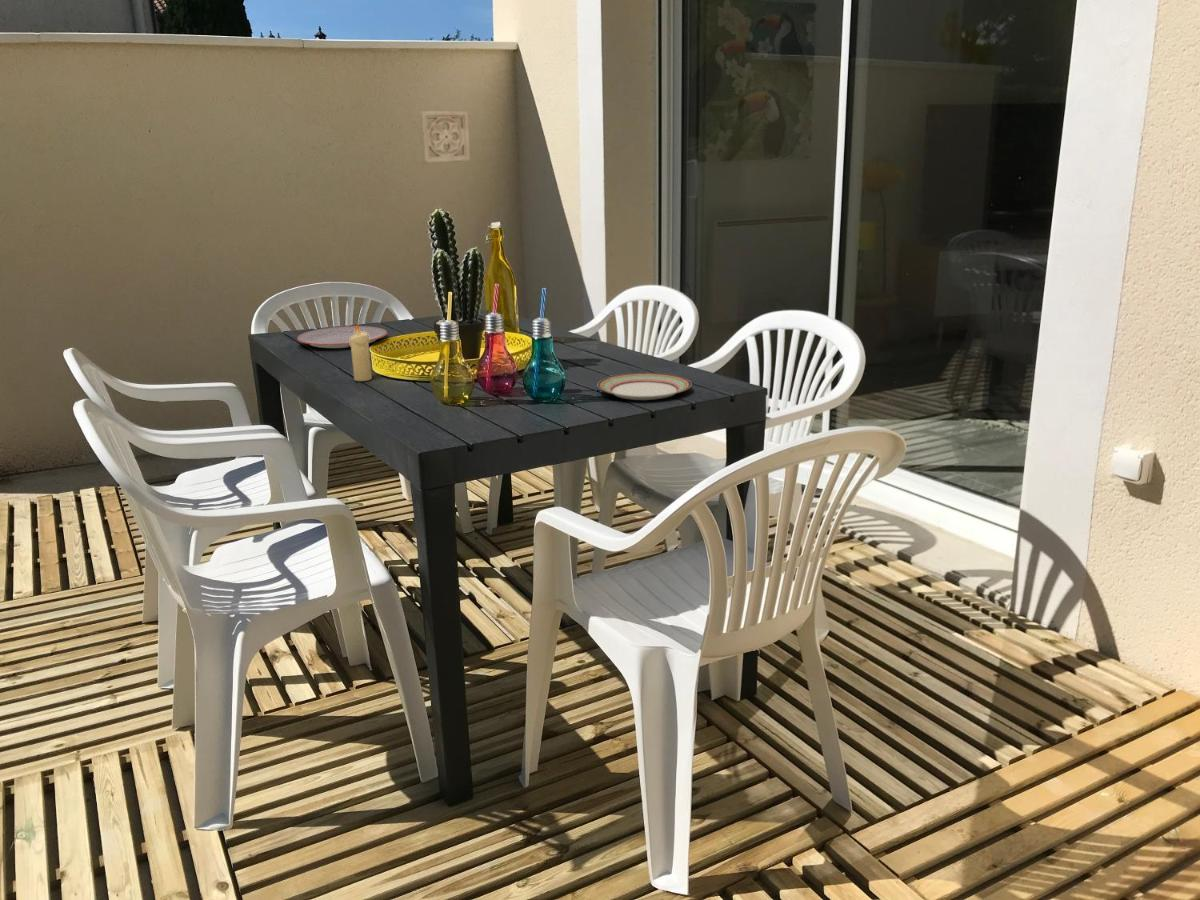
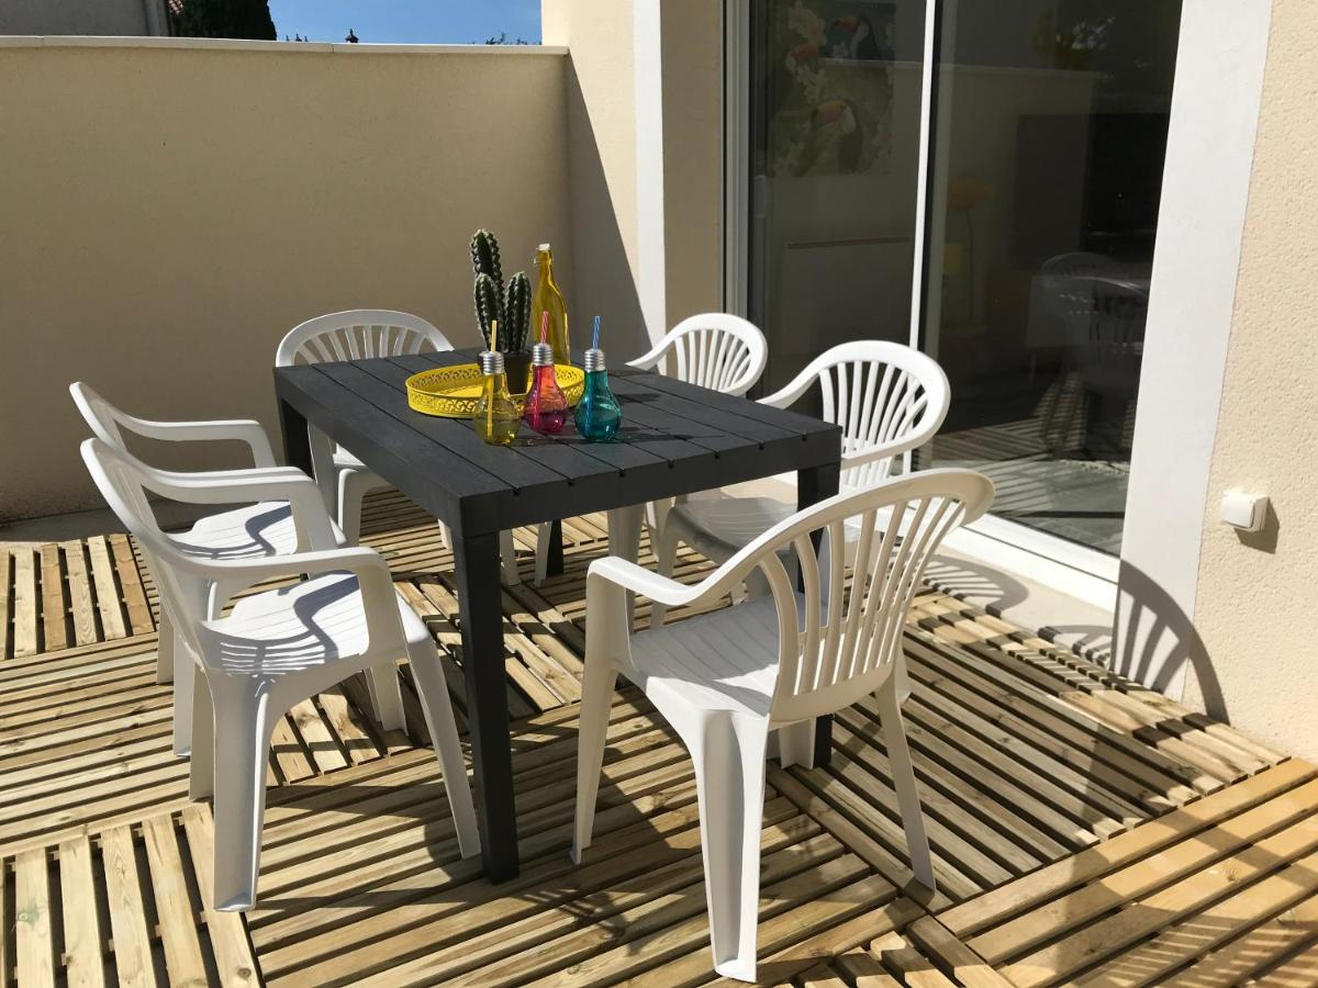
- plate (342, 338)
- plate (644, 387)
- candle (360, 351)
- wall ornament (445, 137)
